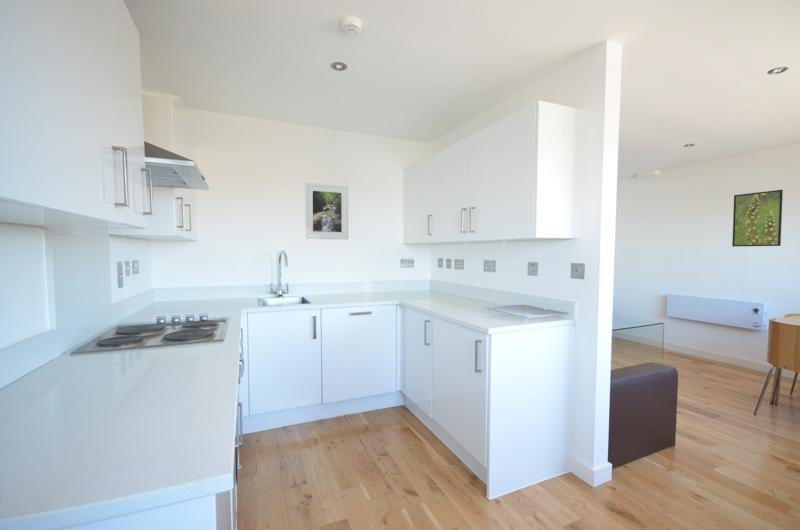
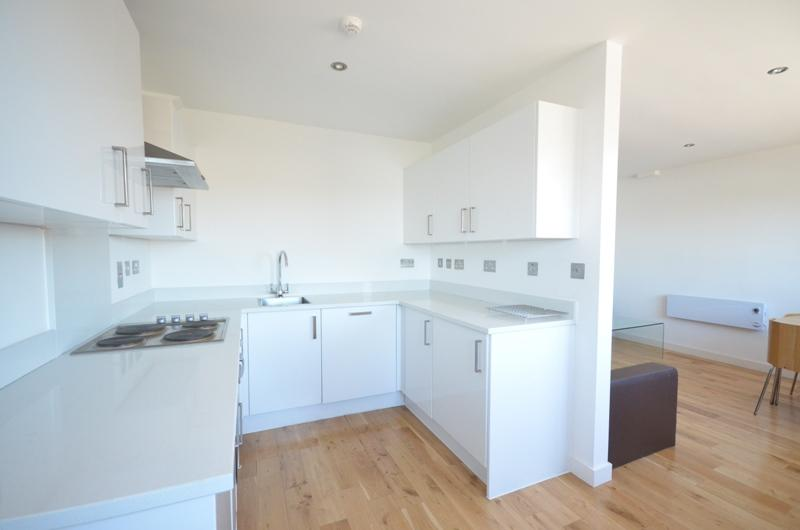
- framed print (327, 211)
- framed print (756, 219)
